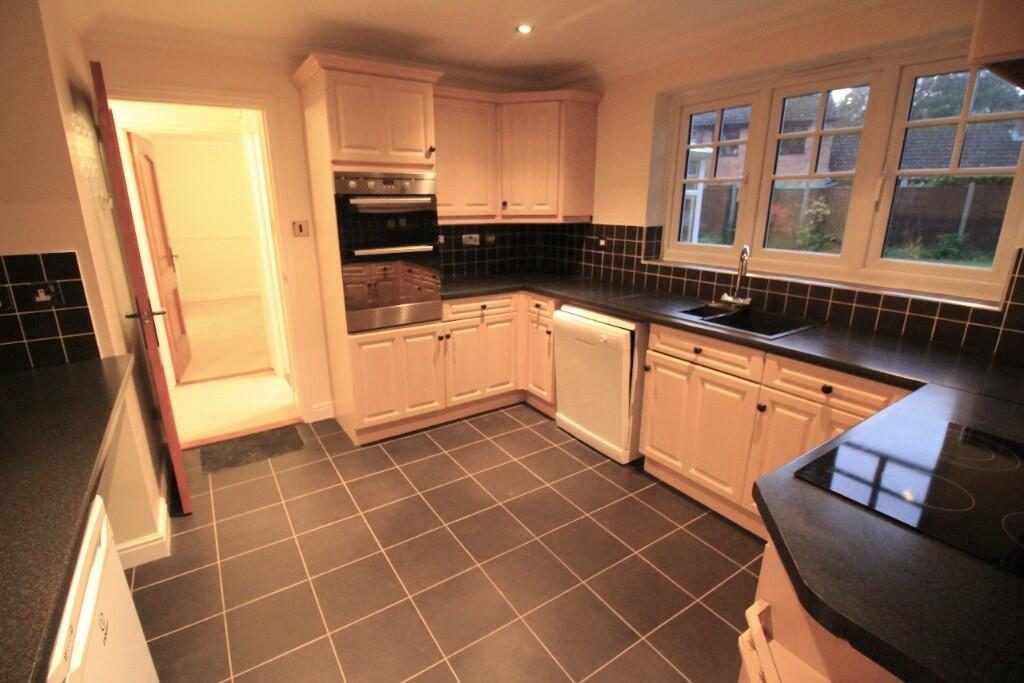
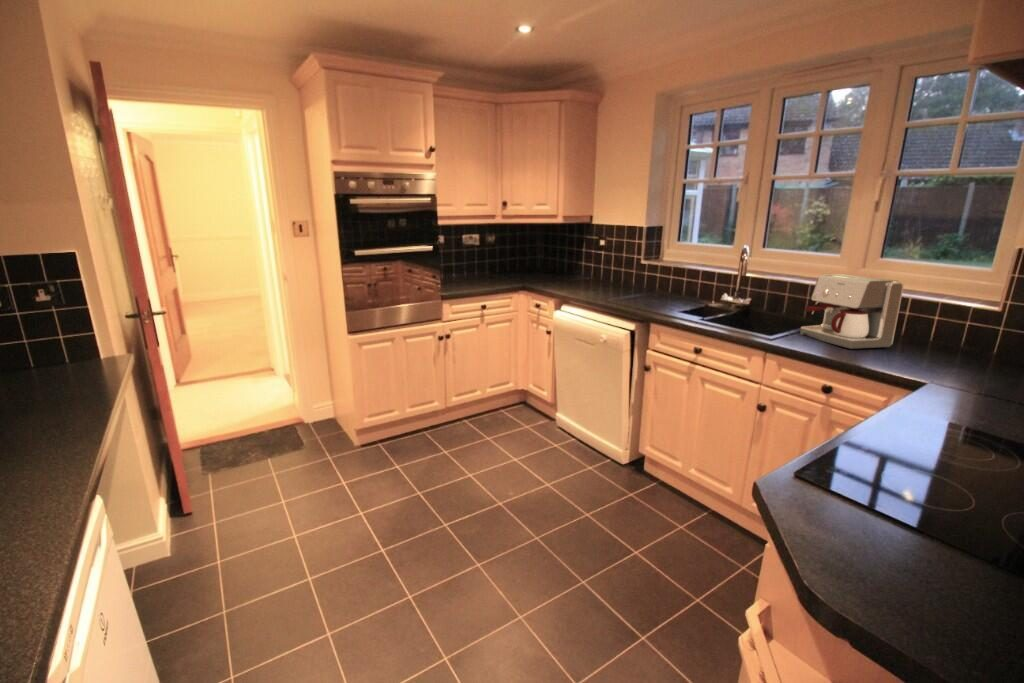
+ coffee maker (848, 309)
